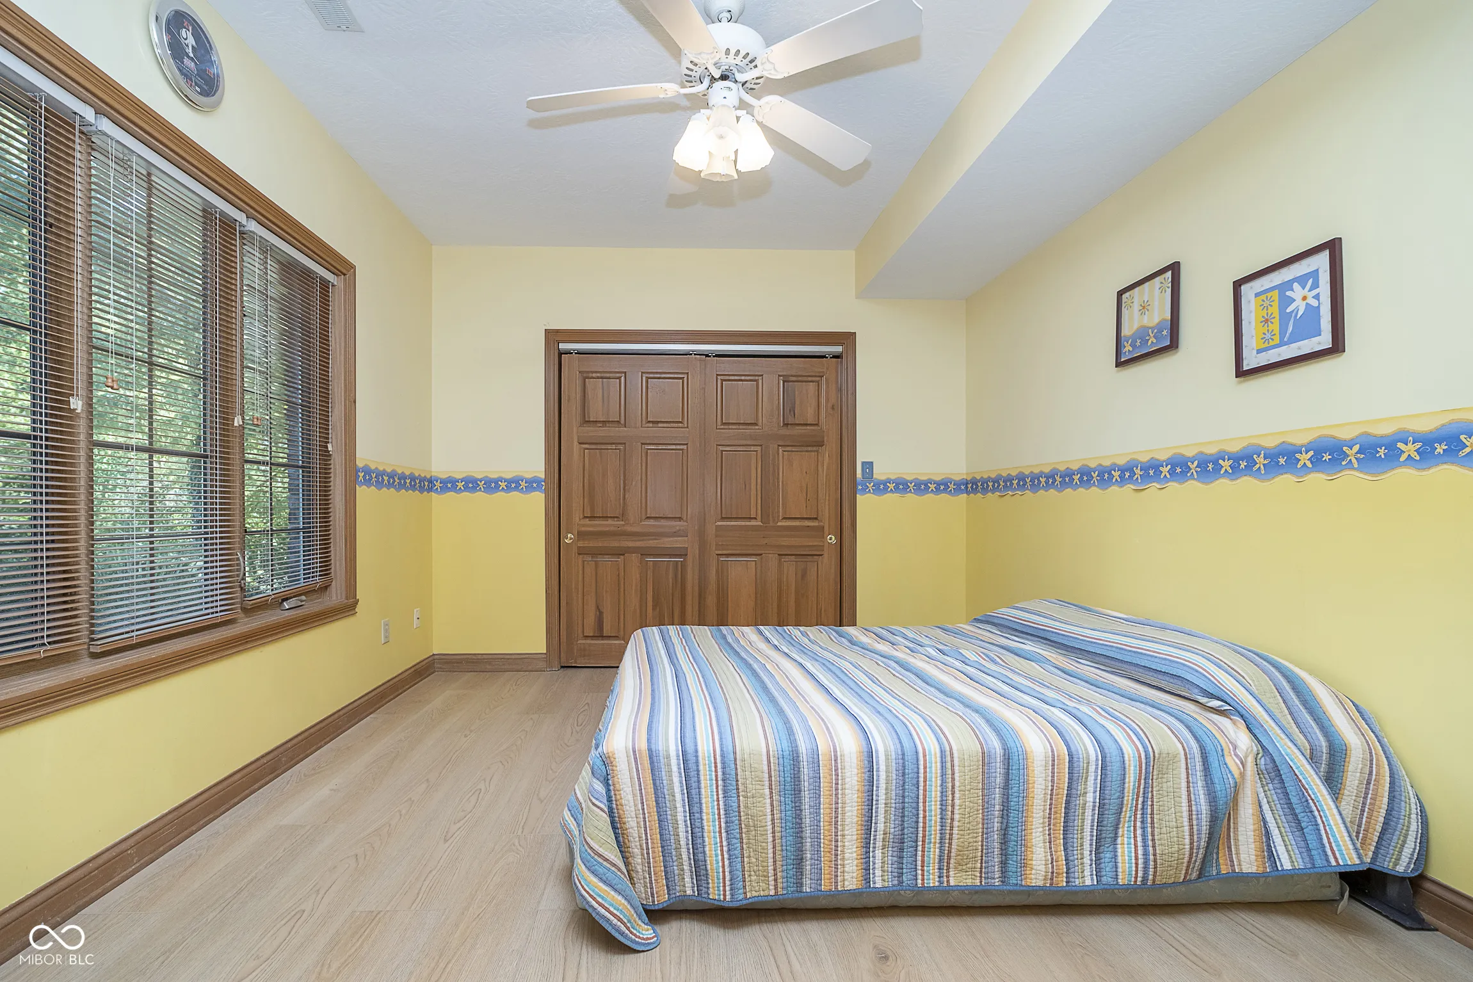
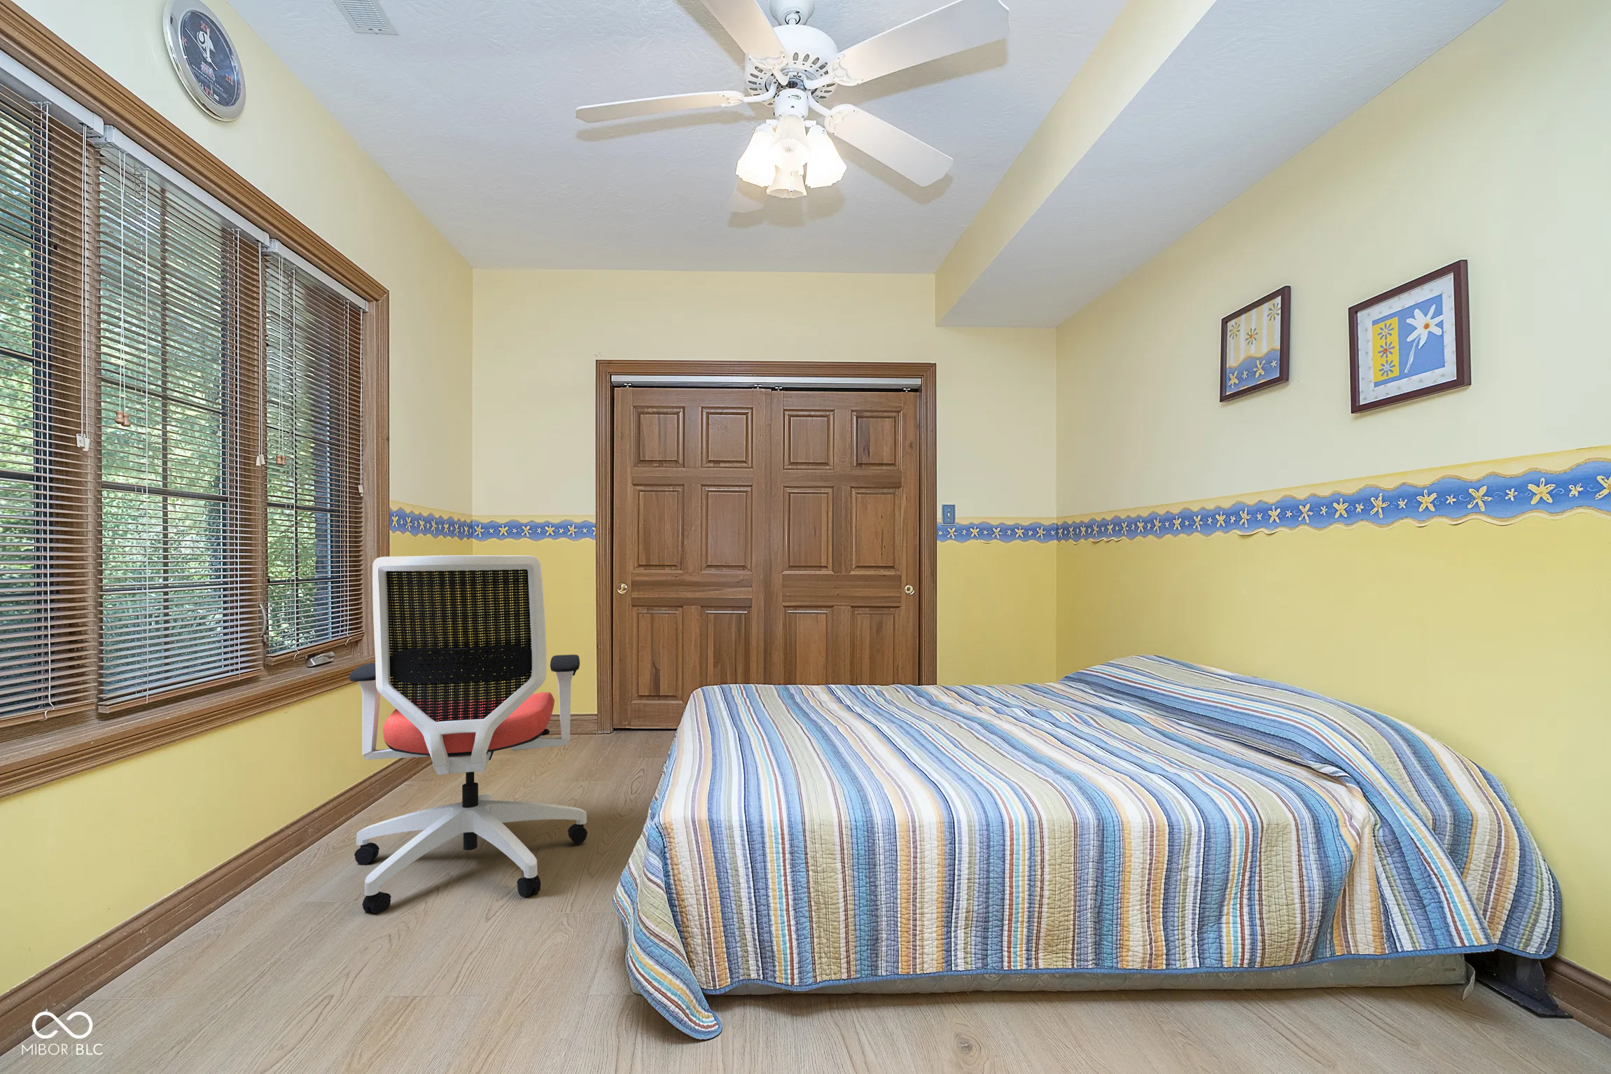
+ office chair (472, 706)
